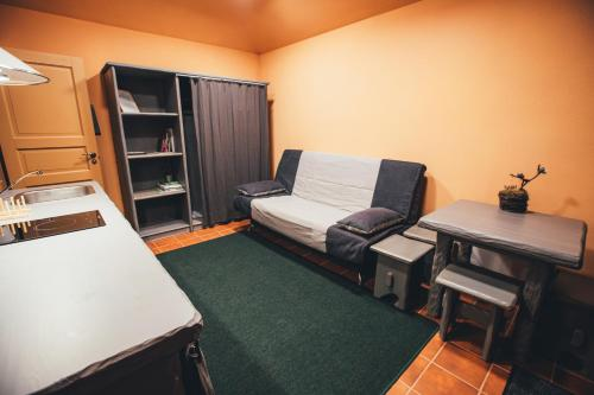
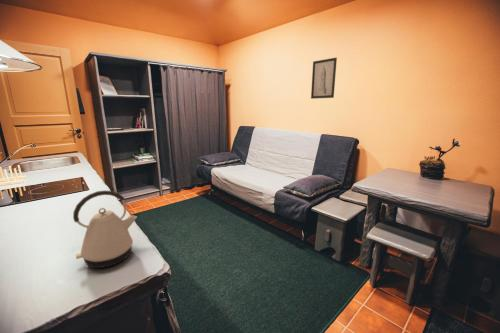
+ wall art (323, 79)
+ kettle (106, 224)
